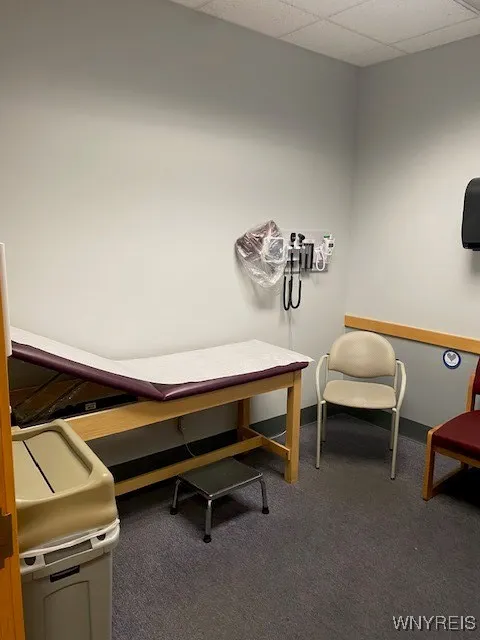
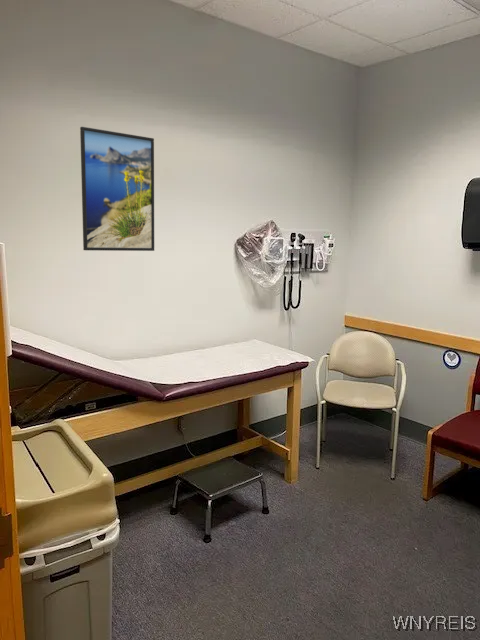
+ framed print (119, 192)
